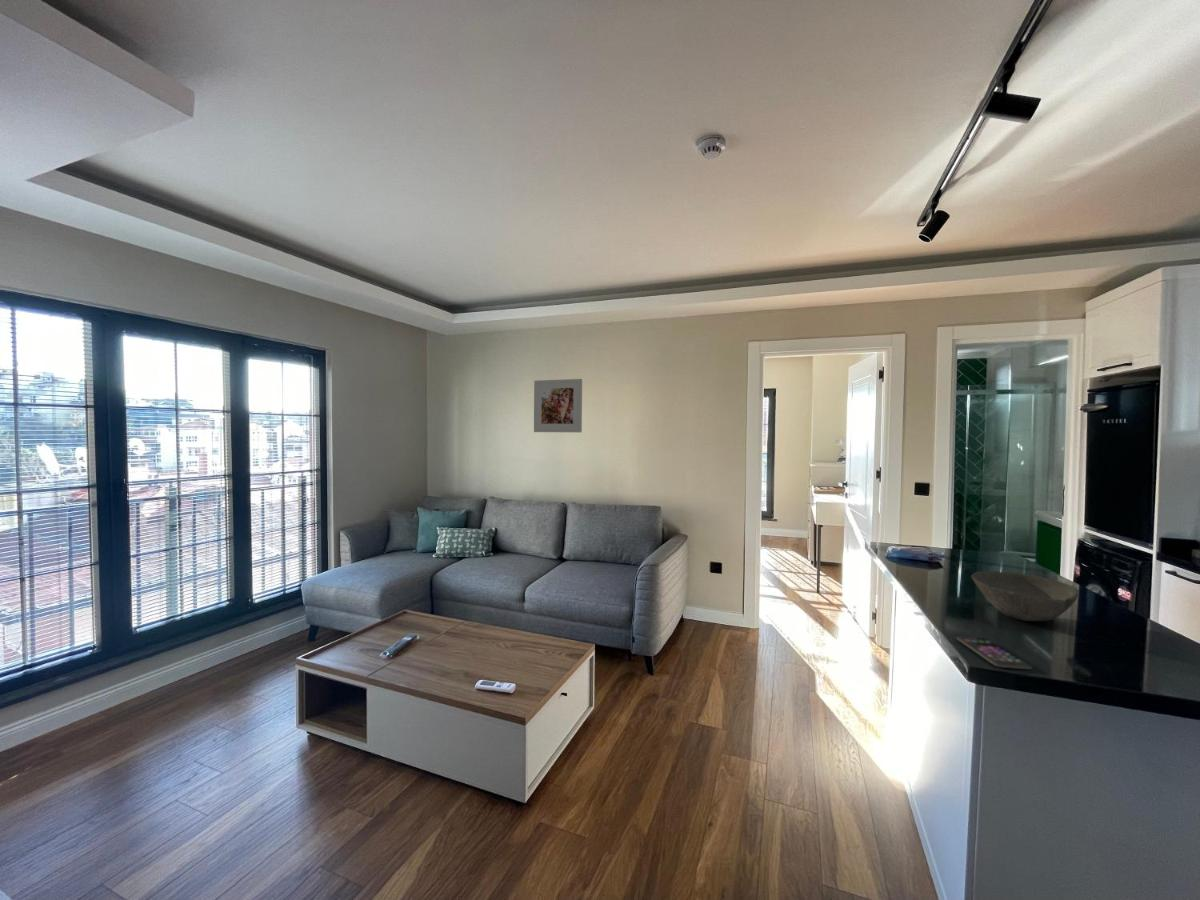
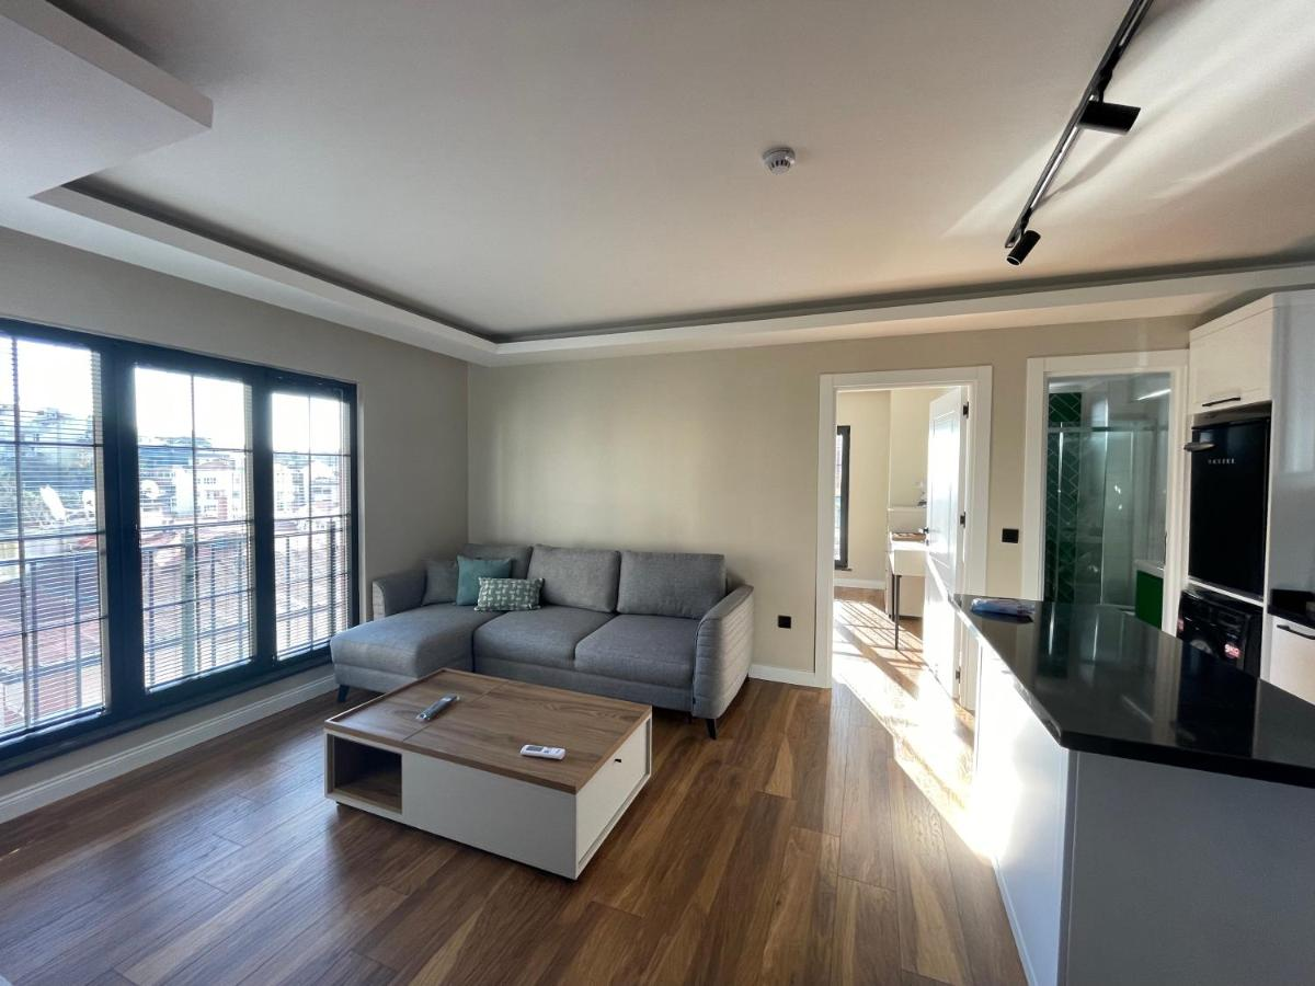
- smartphone (991, 651)
- bowl (1021, 599)
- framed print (557, 406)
